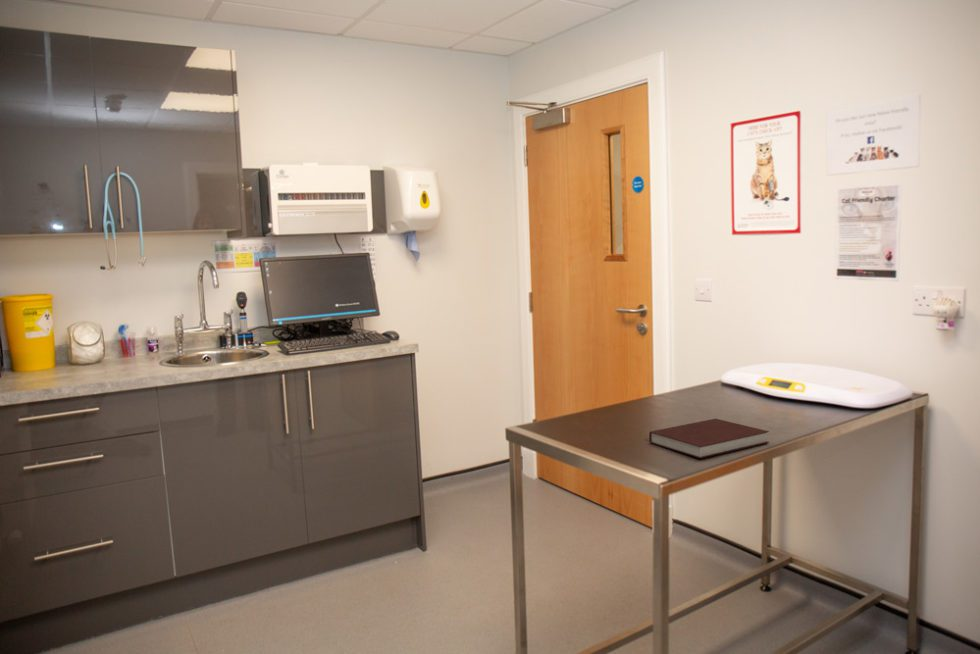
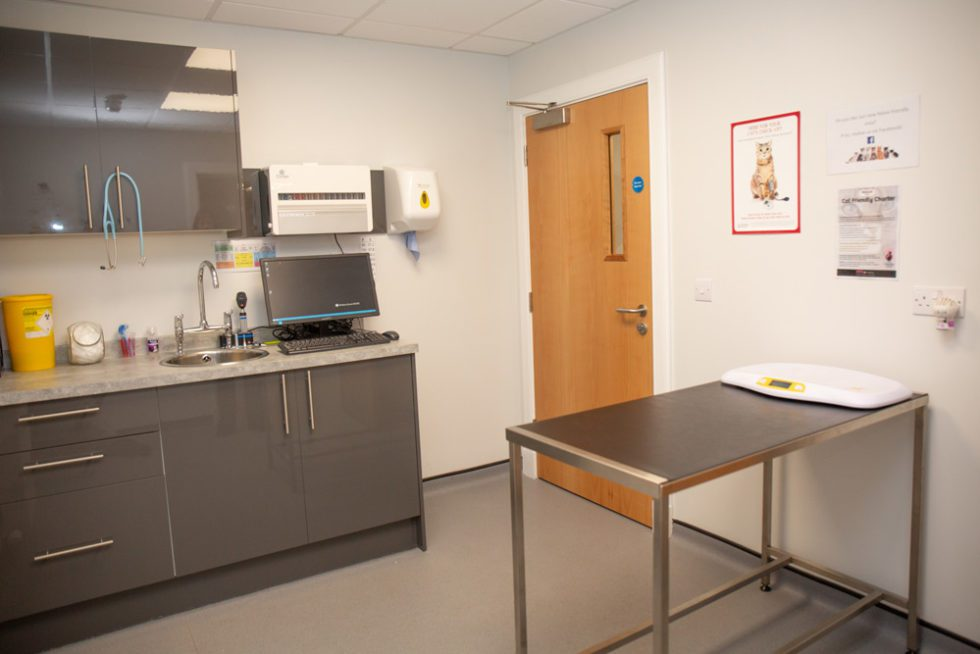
- notebook (708, 436)
